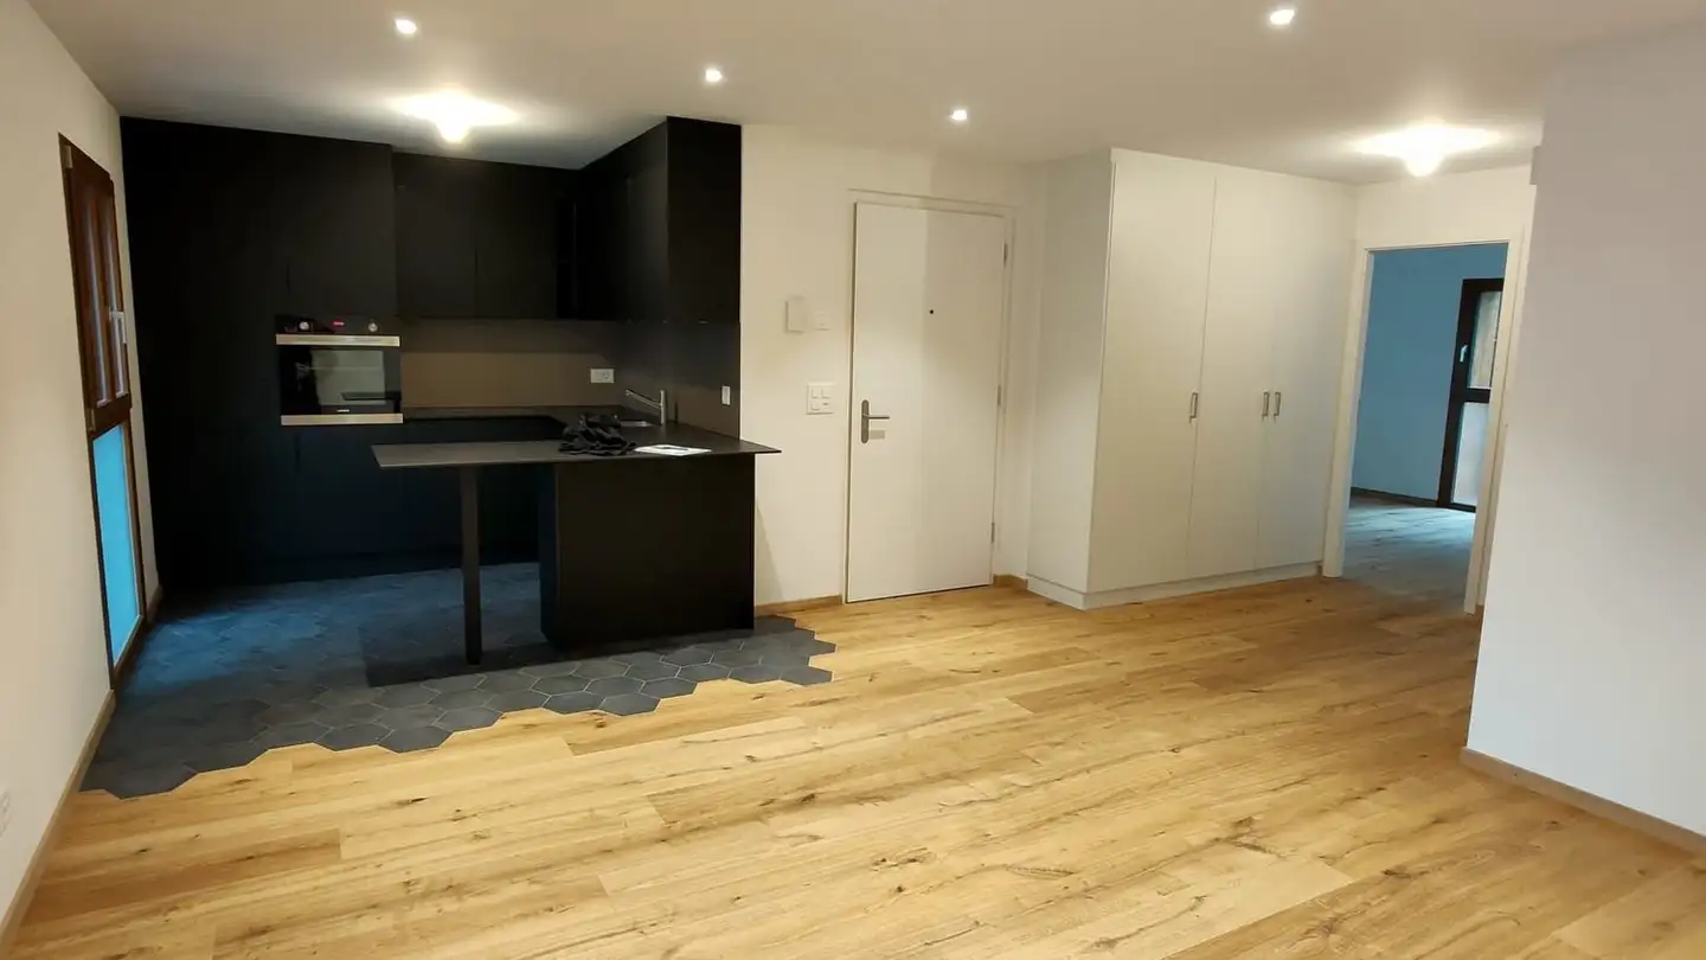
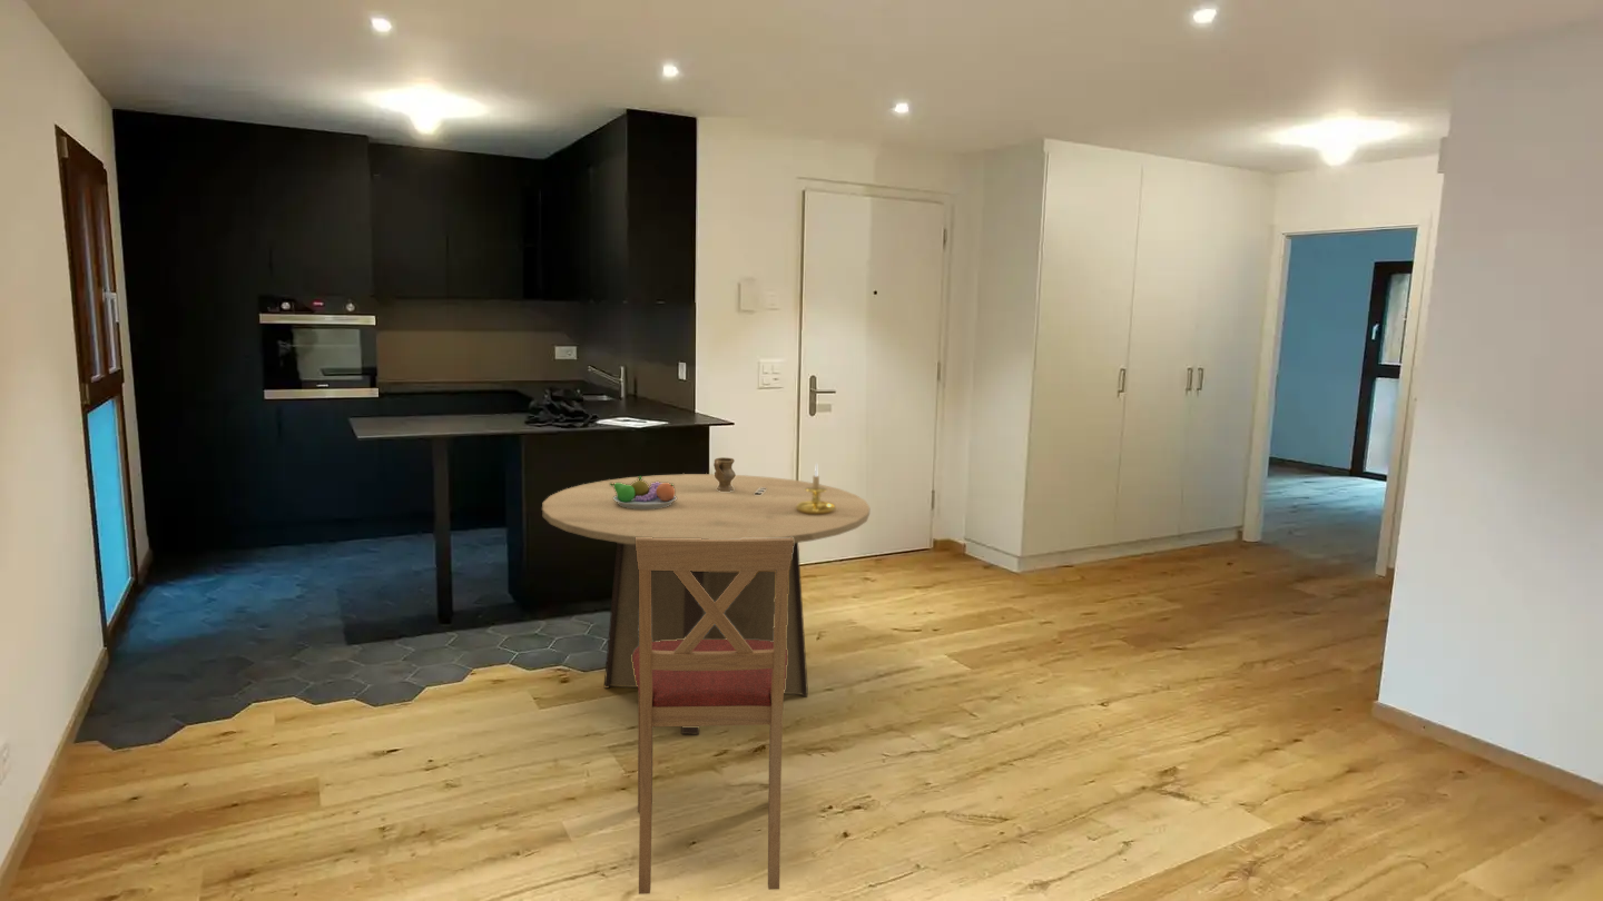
+ fruit bowl (642, 491)
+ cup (735, 474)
+ chair (710, 685)
+ dining table (709, 595)
+ candle holder (816, 485)
